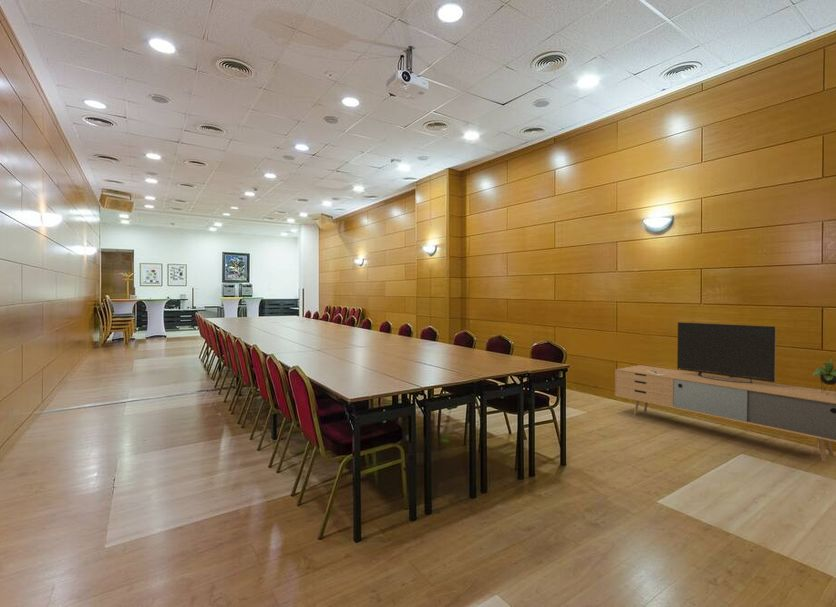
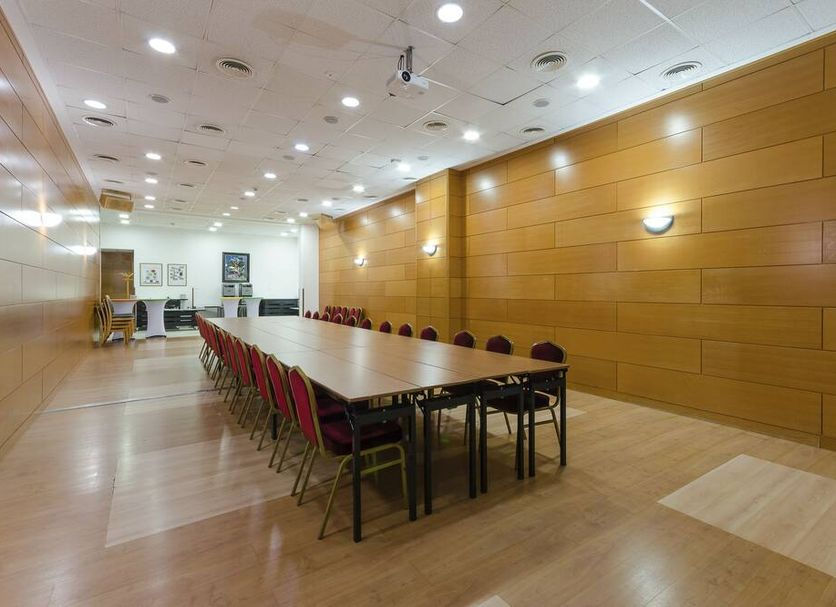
- media console (720, 378)
